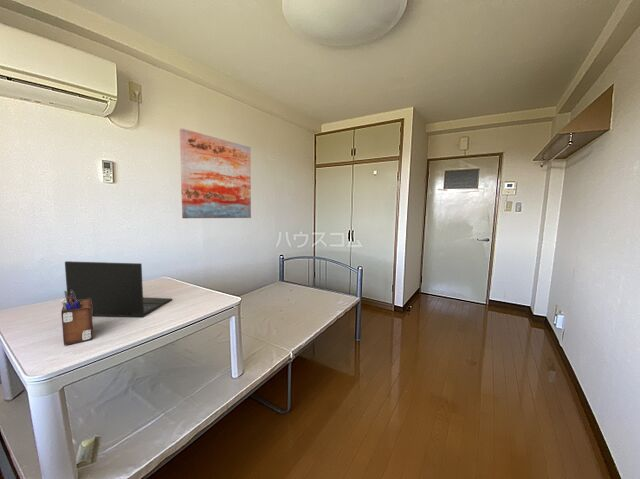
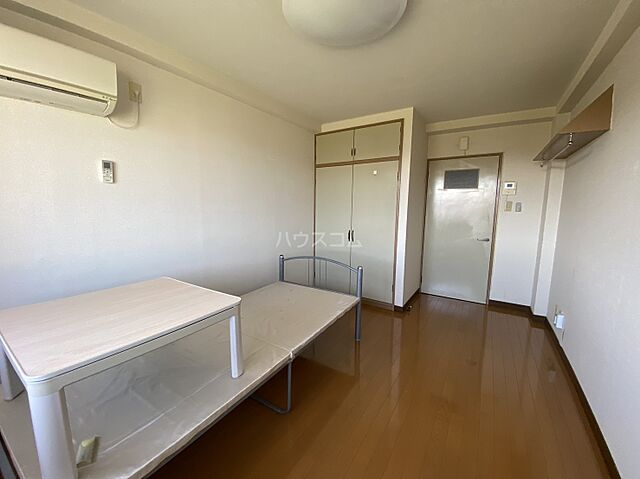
- desk organizer (77, 314)
- laptop (123, 283)
- wall art (219, 179)
